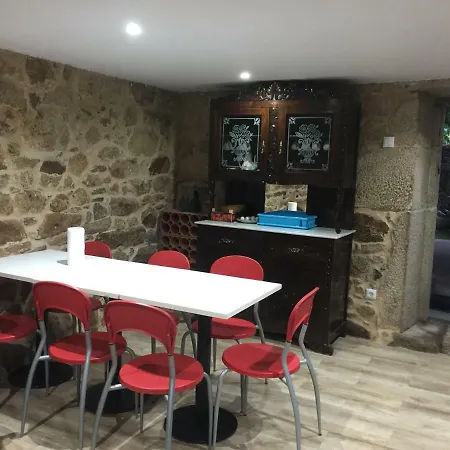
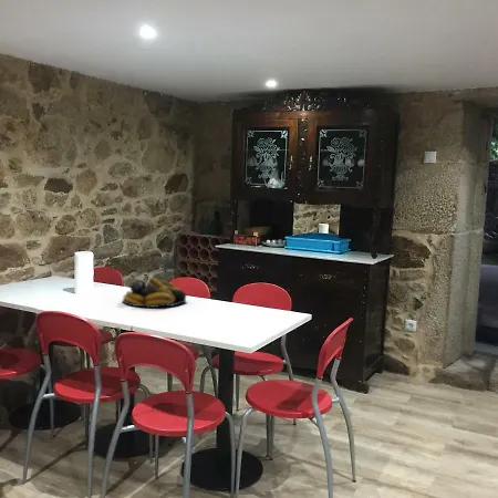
+ fruit bowl (154, 290)
